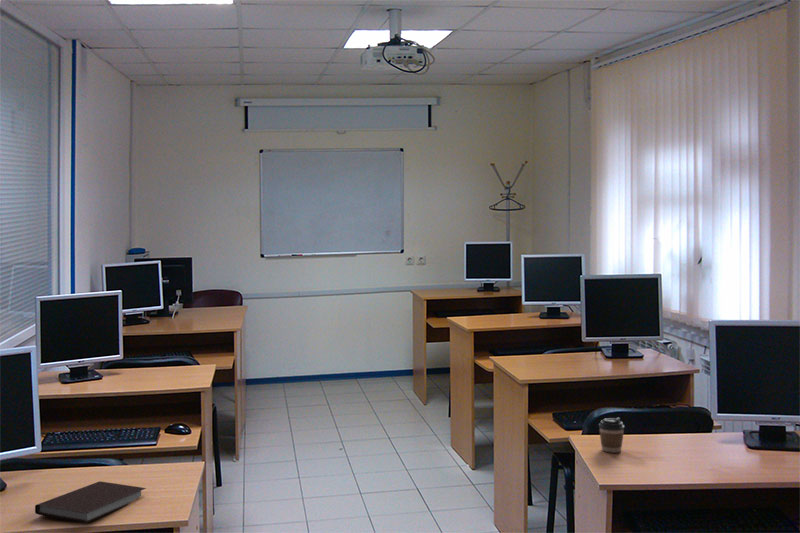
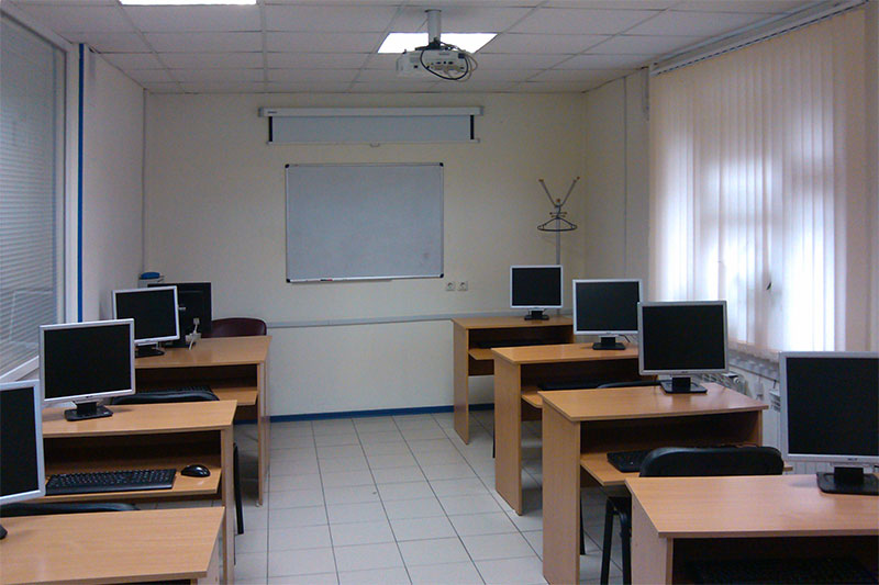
- coffee cup (611, 433)
- notebook (92, 500)
